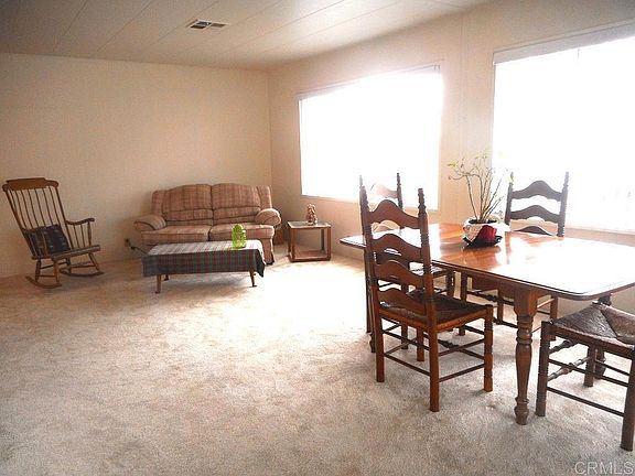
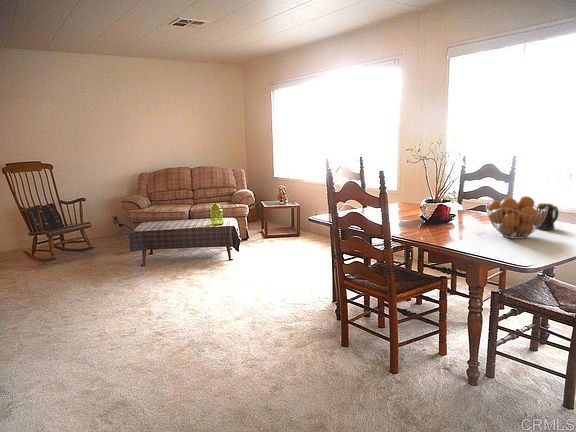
+ mug (547, 216)
+ fruit basket (515, 216)
